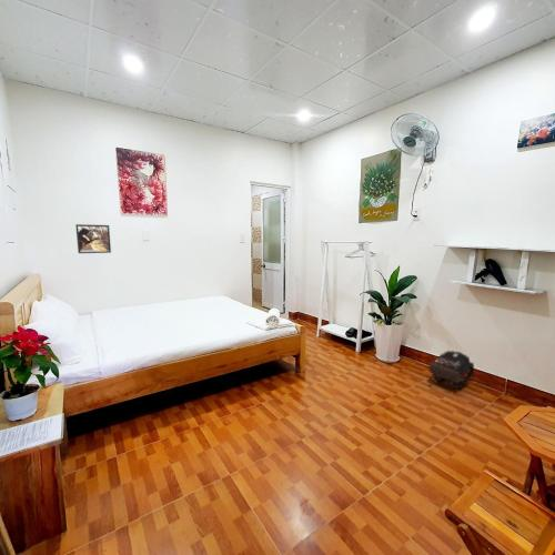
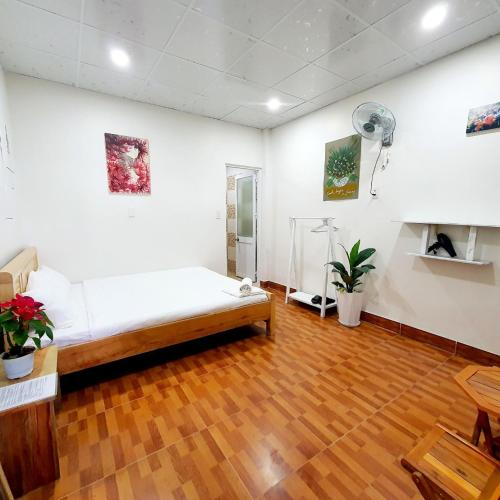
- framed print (93, 239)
- backpack (451, 369)
